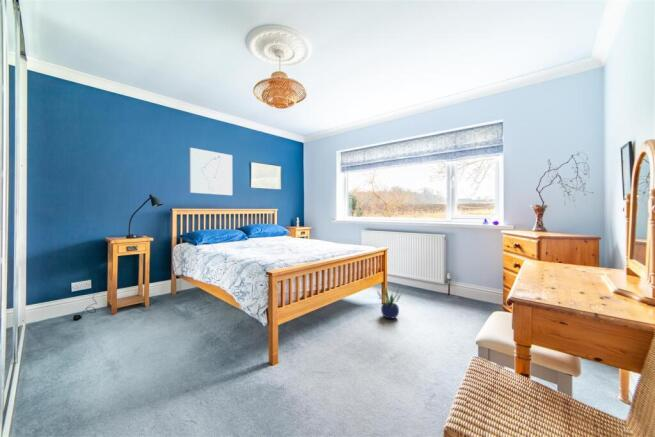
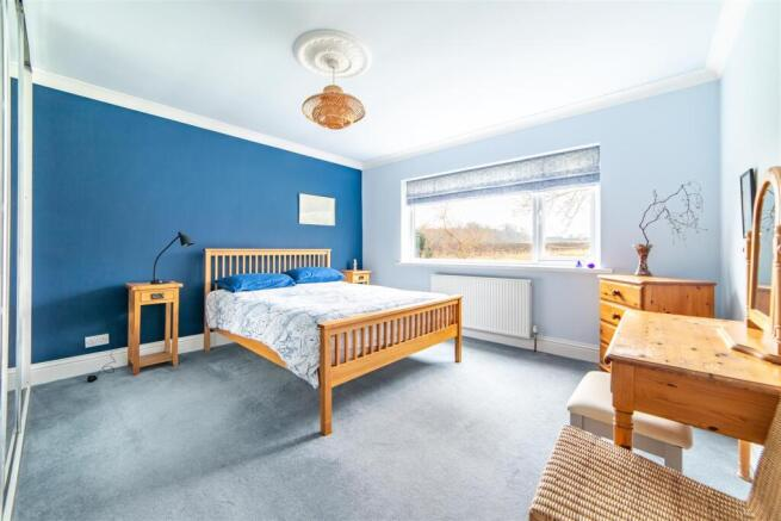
- potted plant (390, 303)
- wall art (212, 172)
